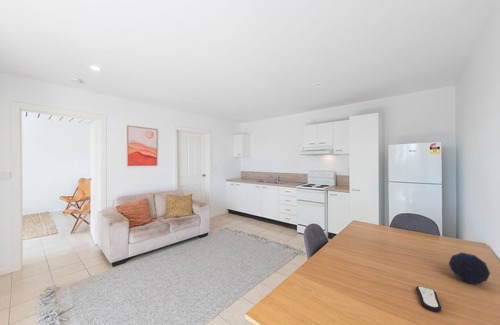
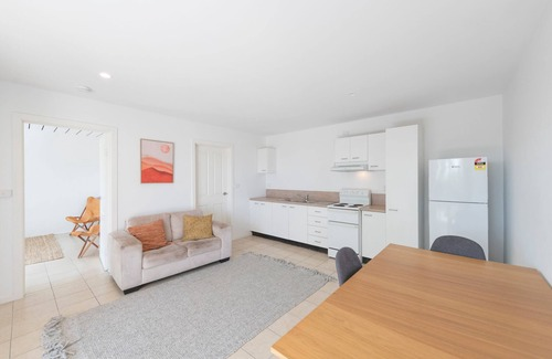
- remote control (428, 298)
- decorative orb (468, 267)
